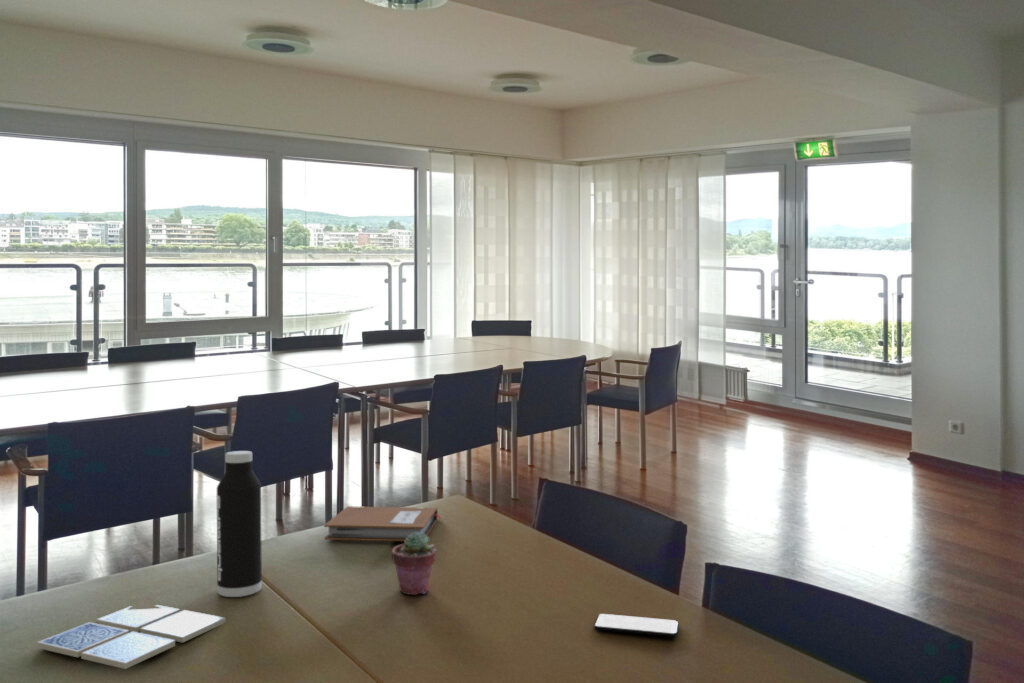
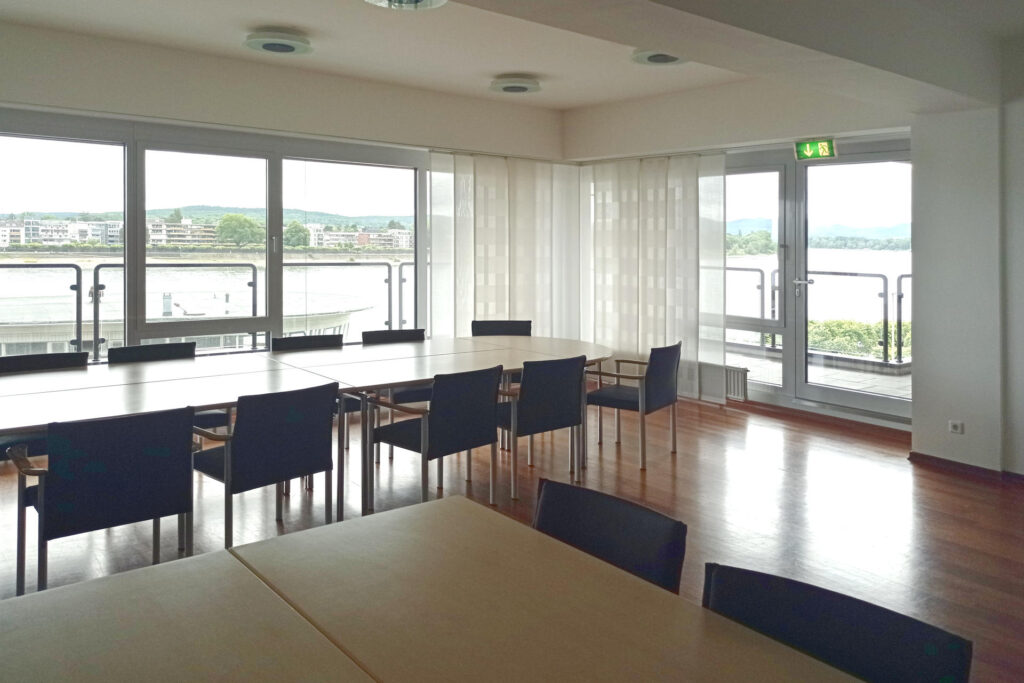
- drink coaster (134, 632)
- potted succulent (414, 561)
- water bottle (239, 521)
- smartphone (636, 625)
- notebook (386, 522)
